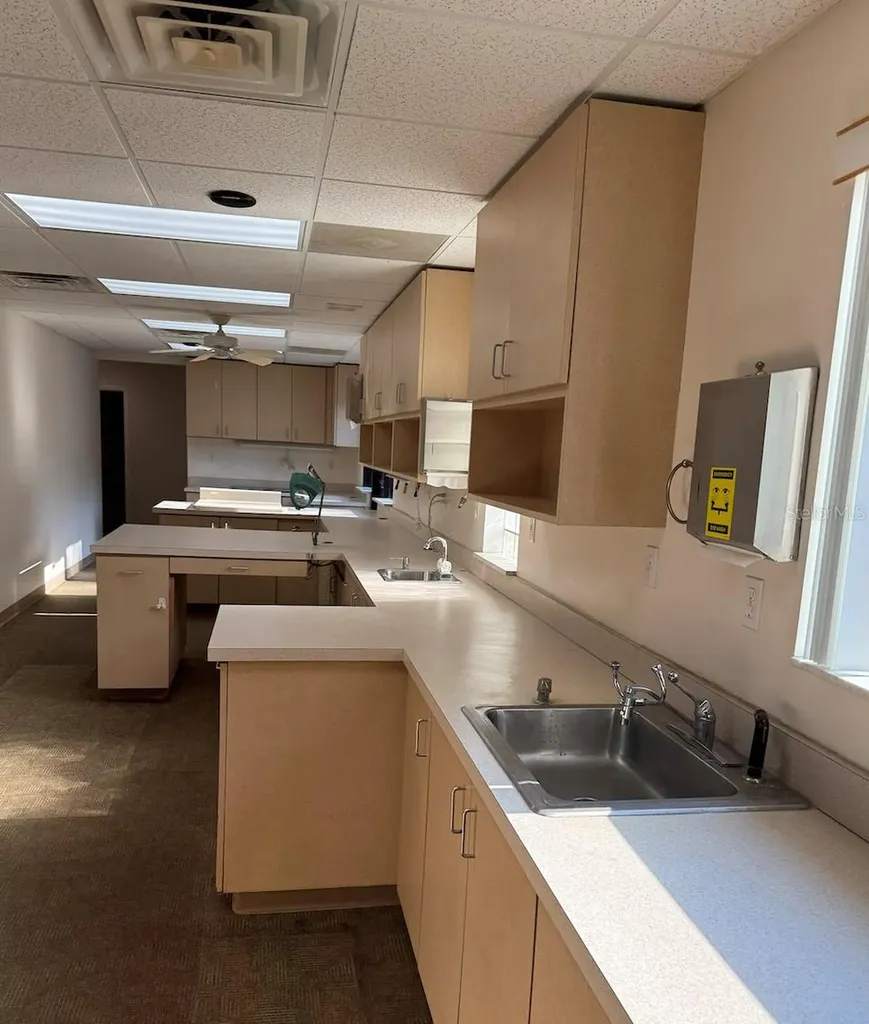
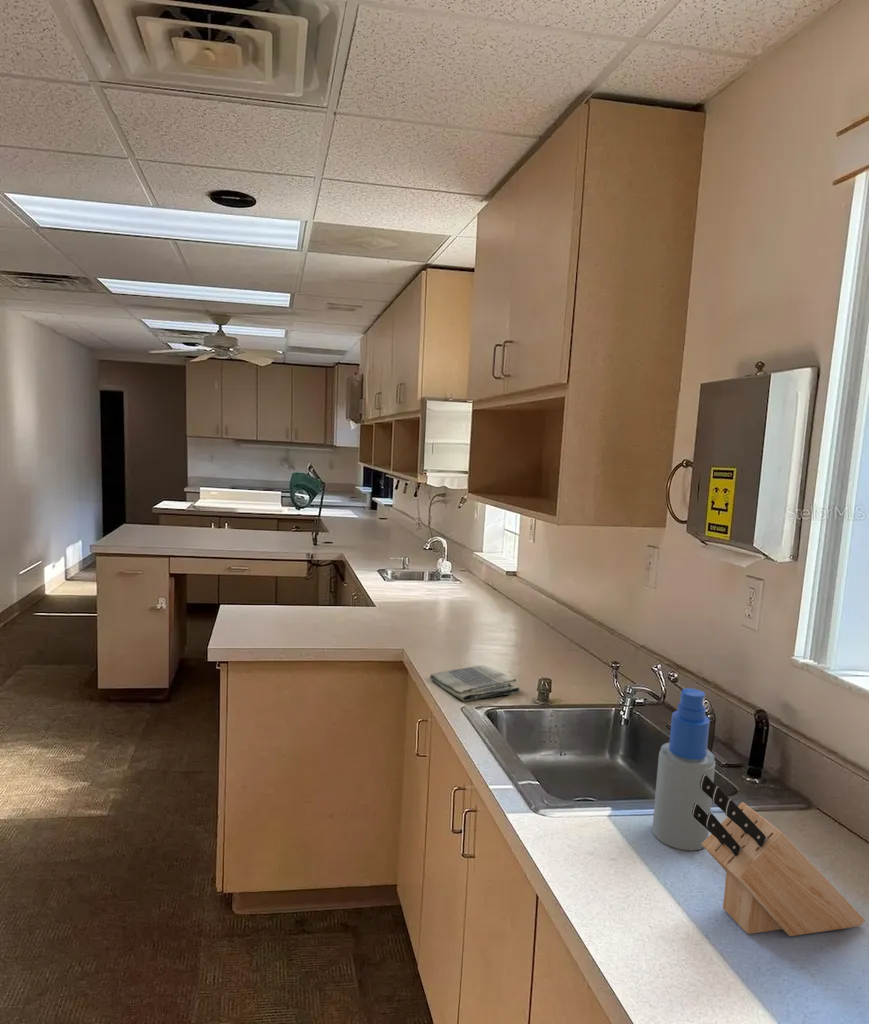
+ knife block (774, 849)
+ spray bottle (686, 764)
+ dish towel (474, 680)
